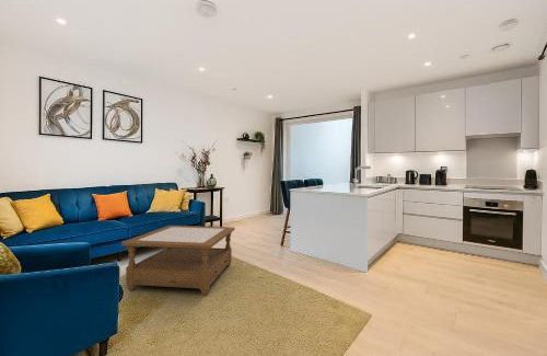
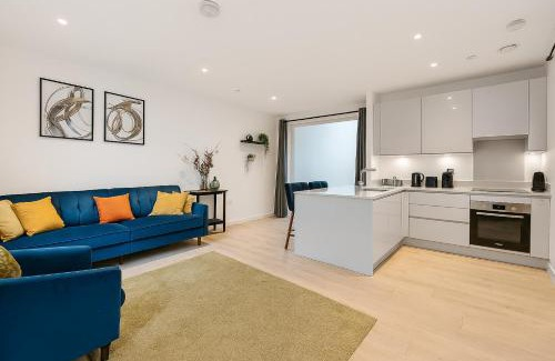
- coffee table (185, 254)
